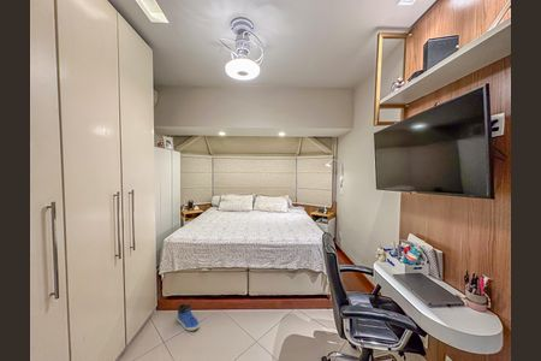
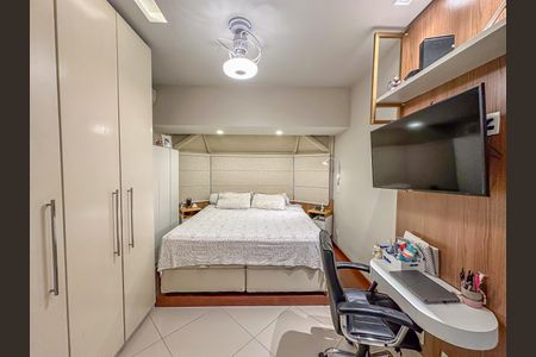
- sneaker (188, 315)
